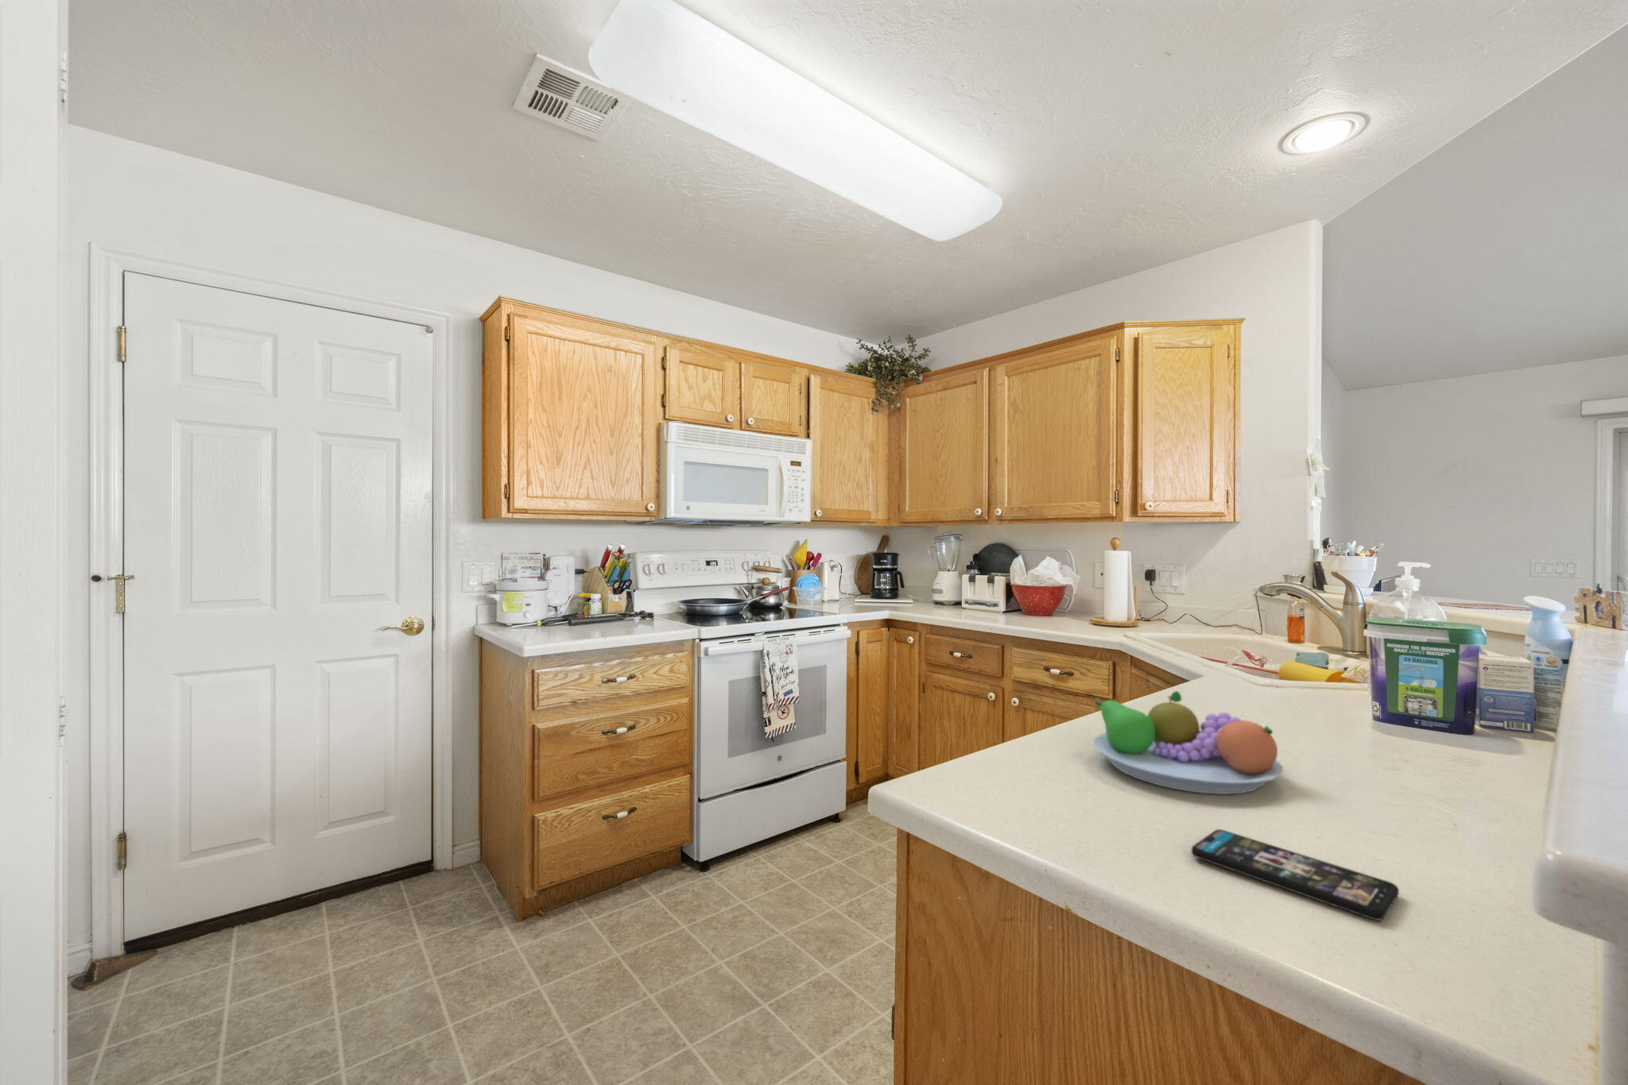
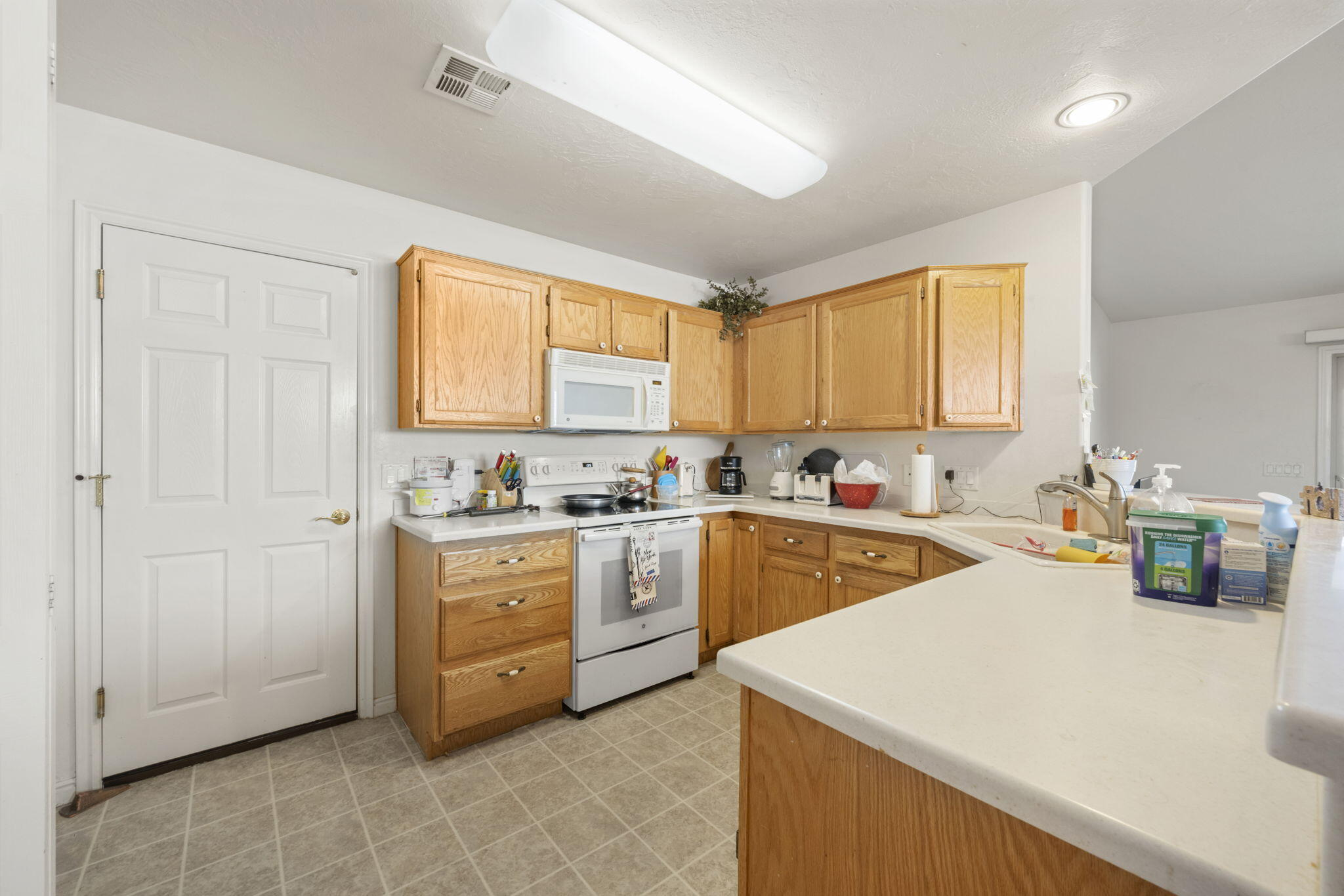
- smartphone (1288, 869)
- fruit bowl (1176, 734)
